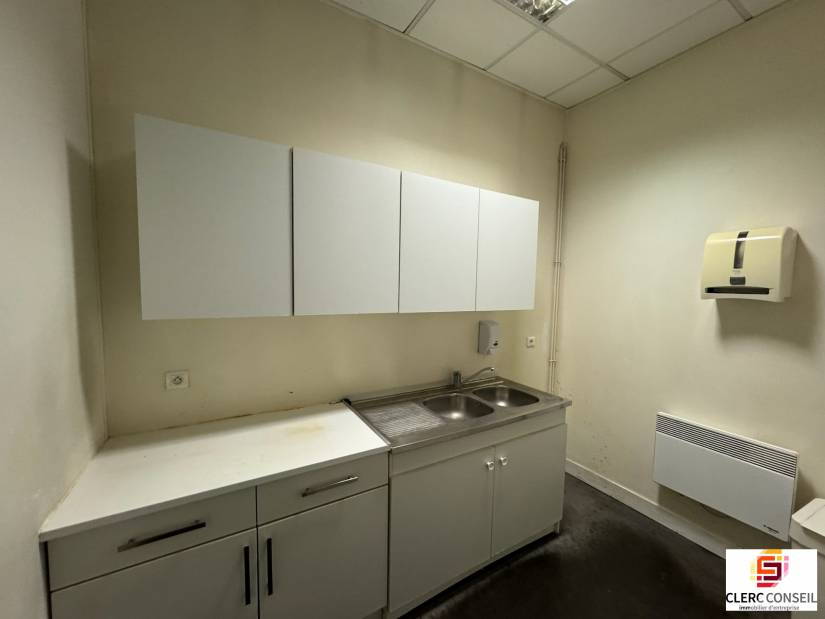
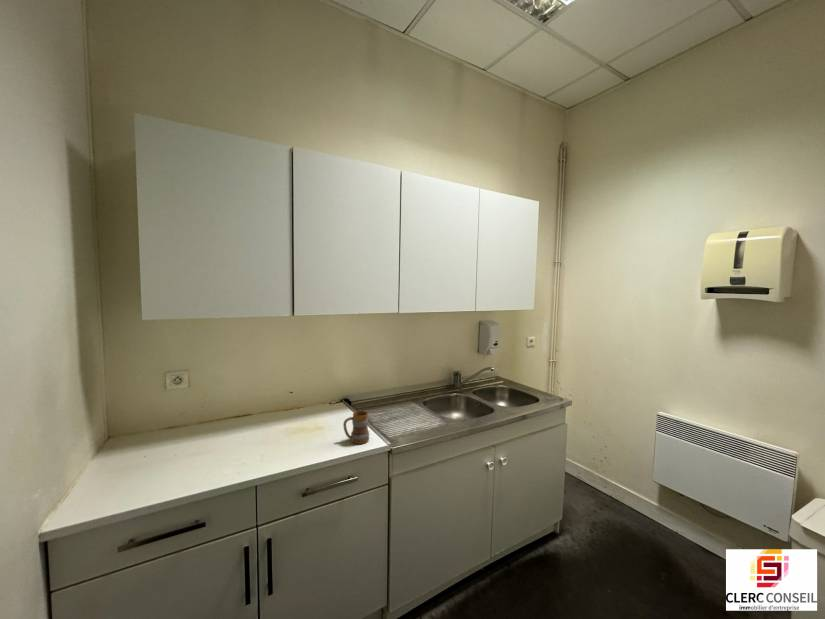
+ mug (356, 426)
